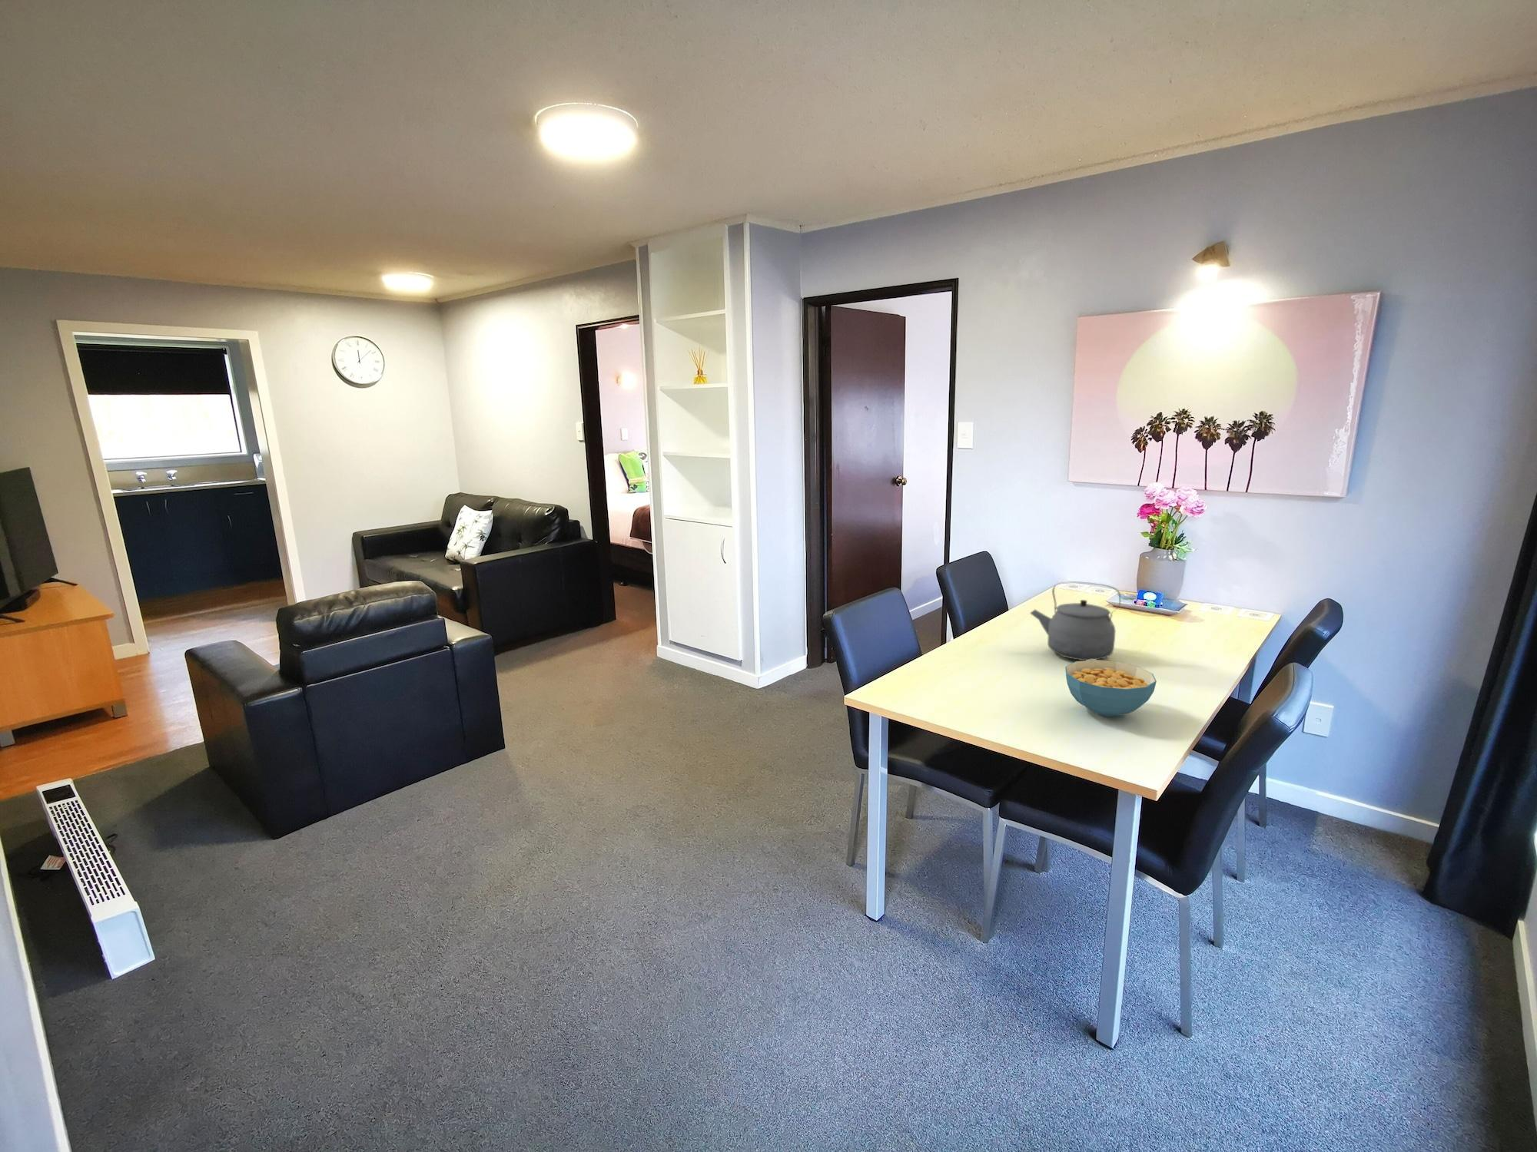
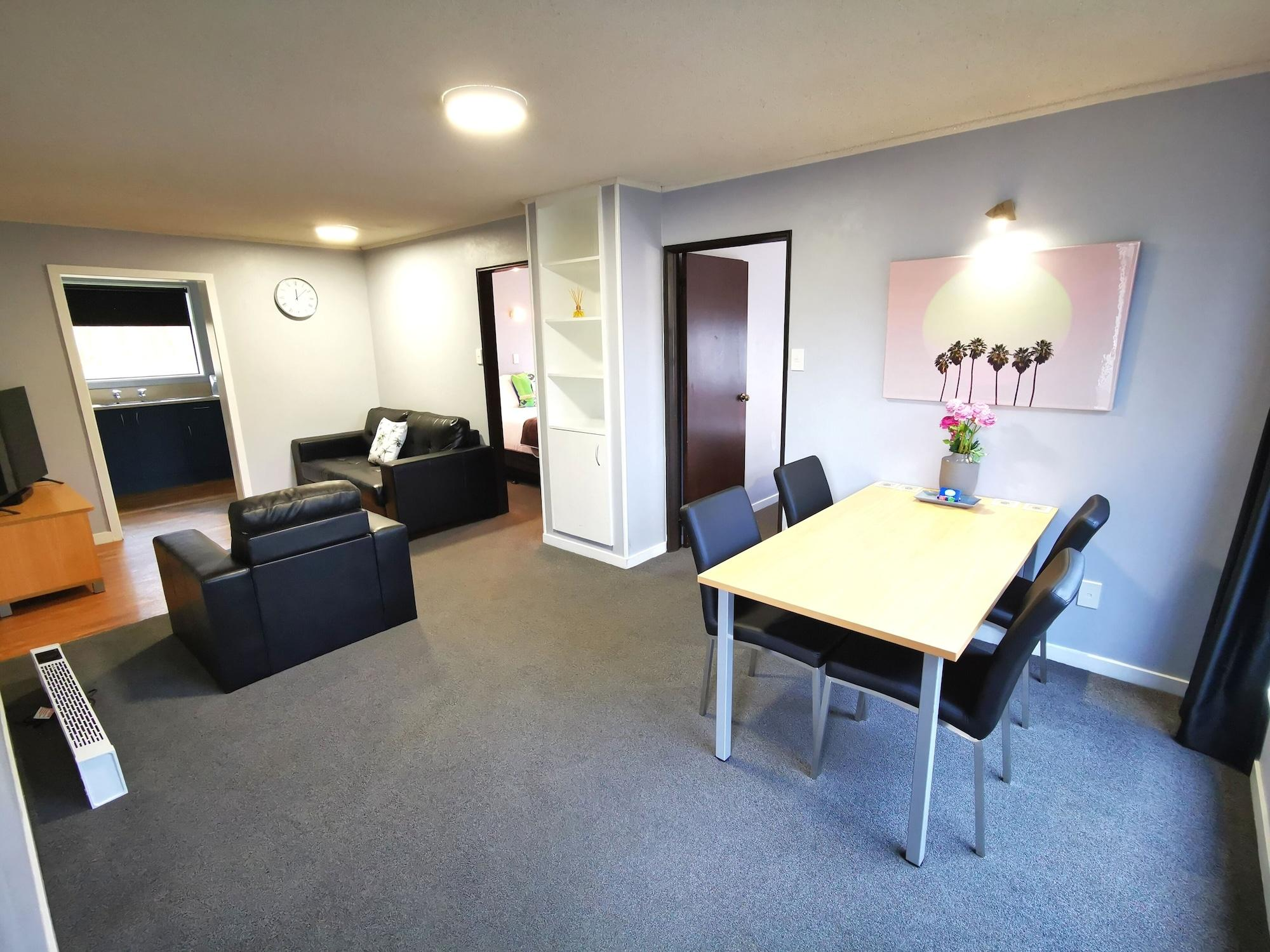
- cereal bowl (1107, 692)
- tea kettle (1072, 617)
